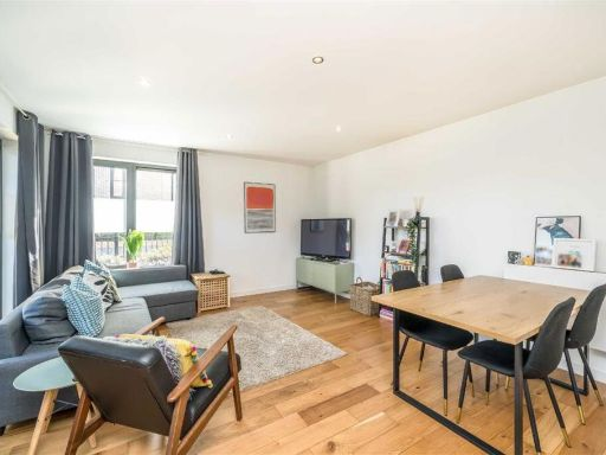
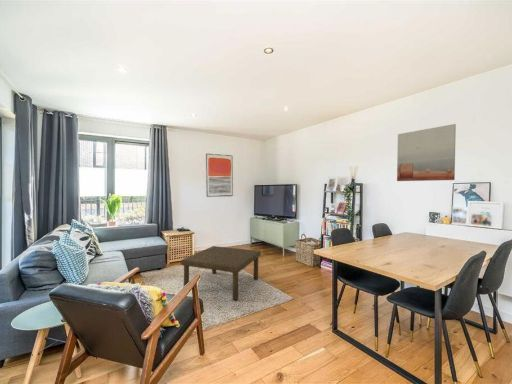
+ coffee table (223, 269)
+ wall art (423, 155)
